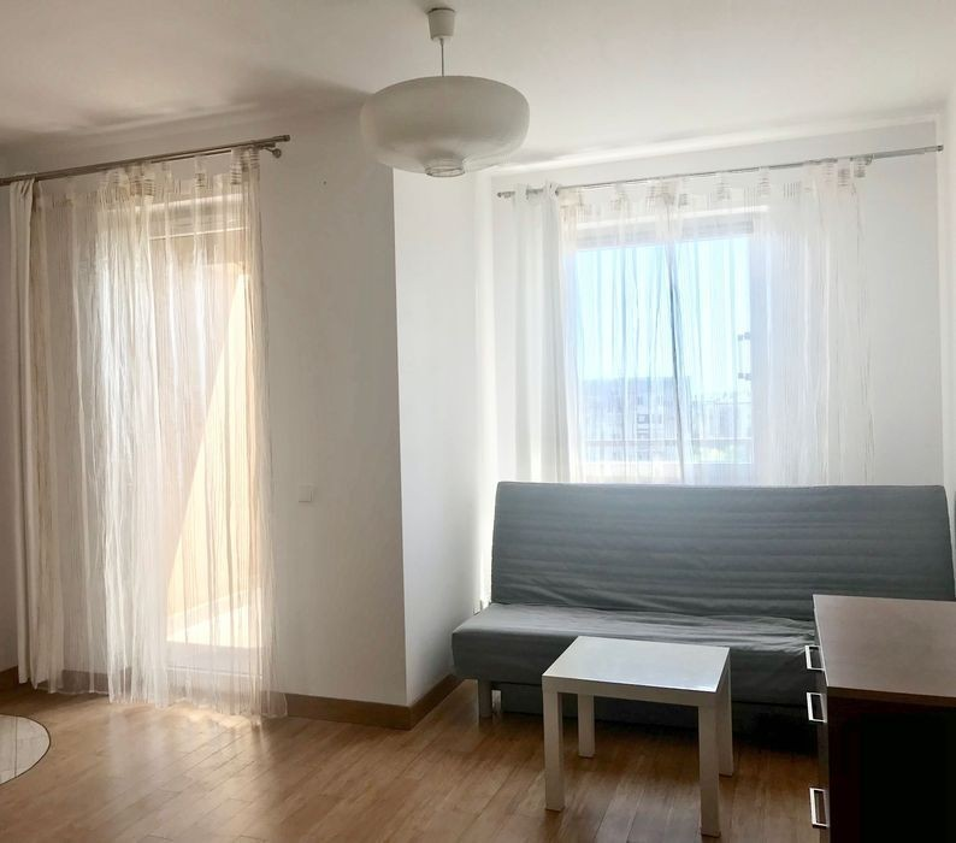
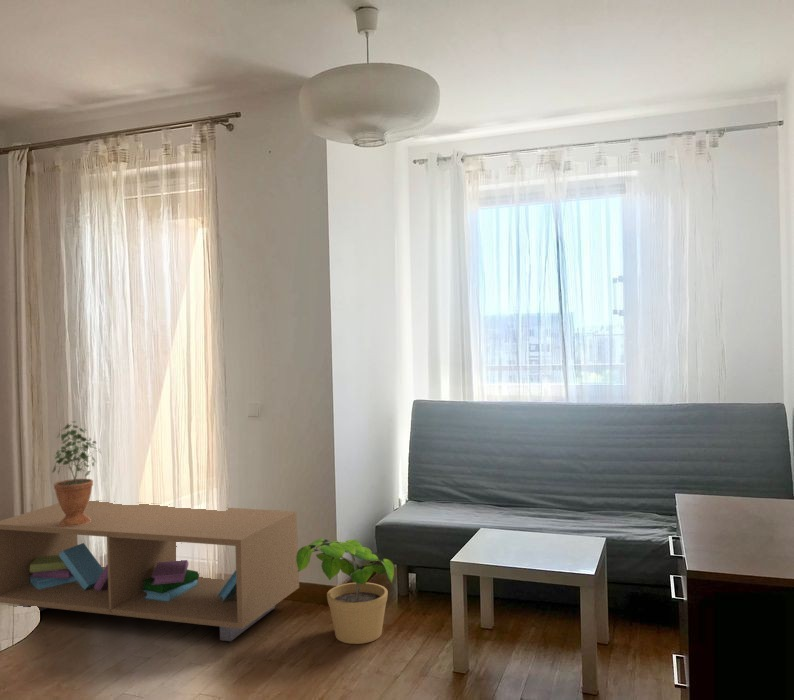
+ potted plant (334, 588)
+ storage bench (146, 564)
+ potted plant (77, 470)
